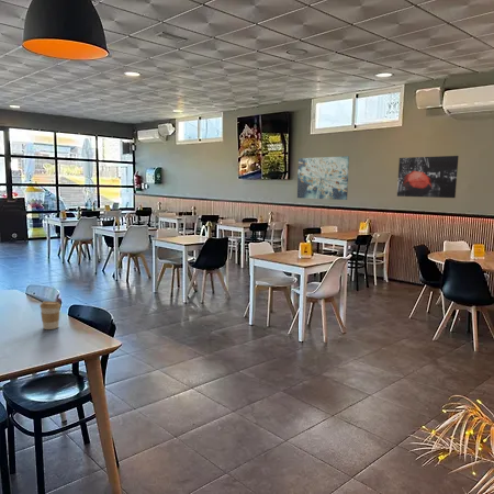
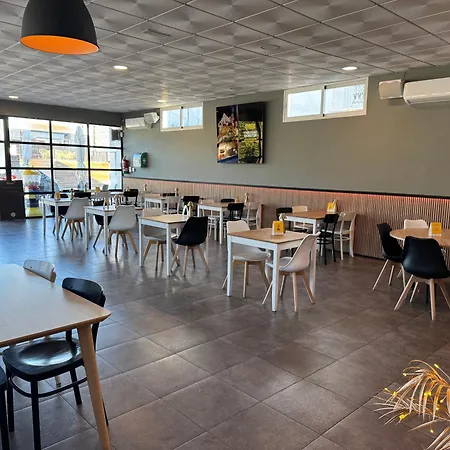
- wall art (322, 178)
- wall art (426, 177)
- coffee cup (50, 314)
